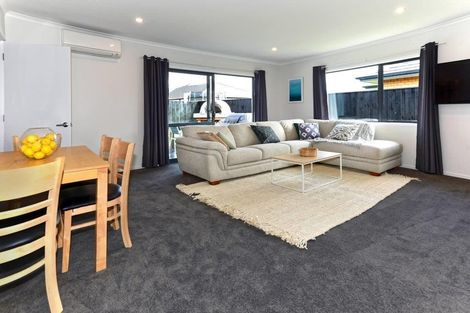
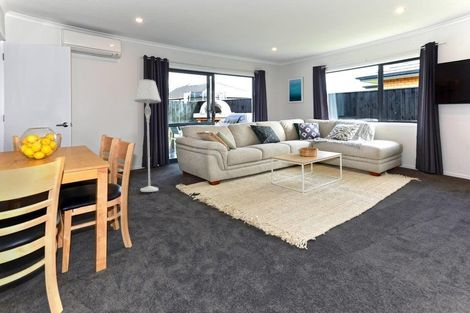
+ floor lamp (148, 136)
